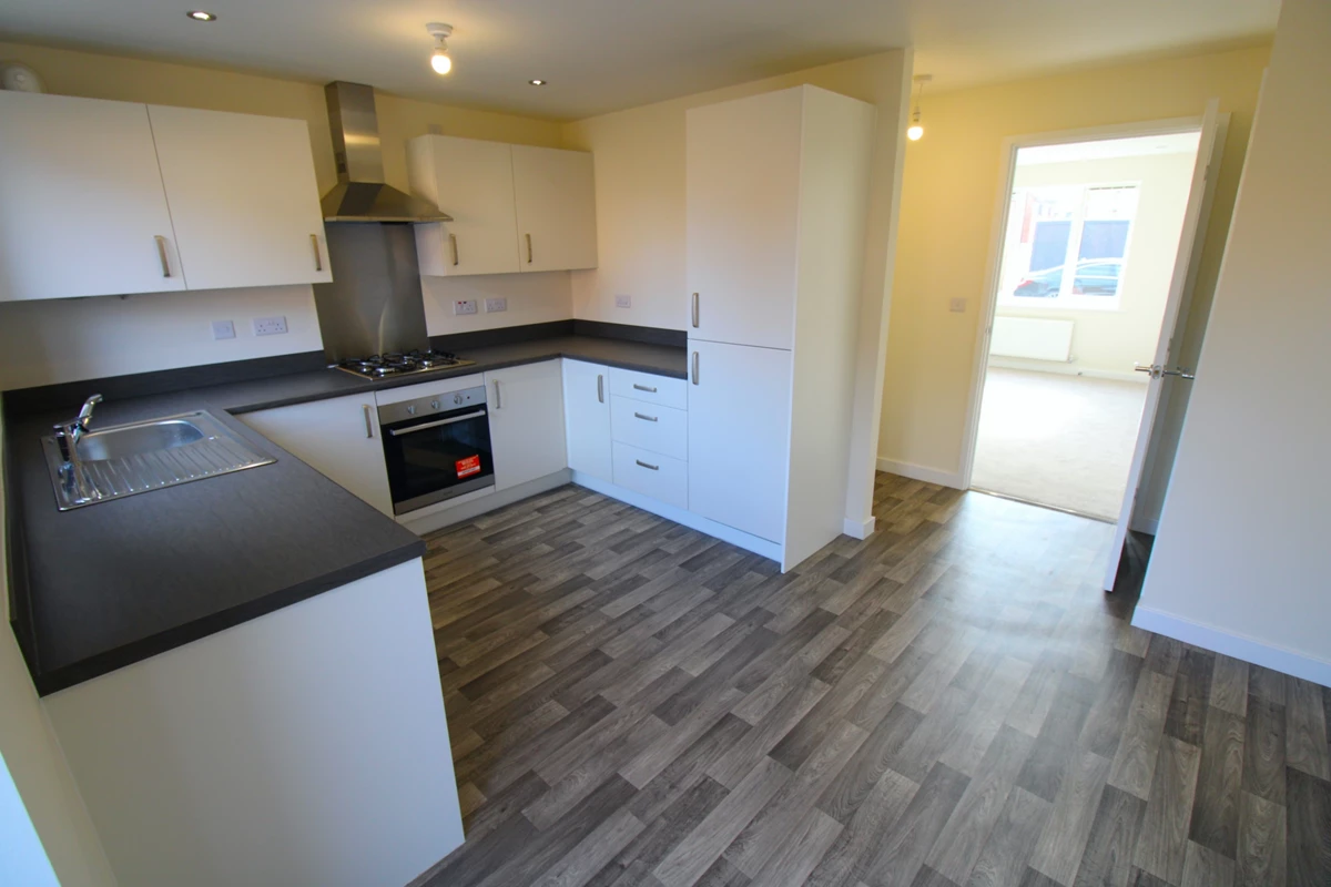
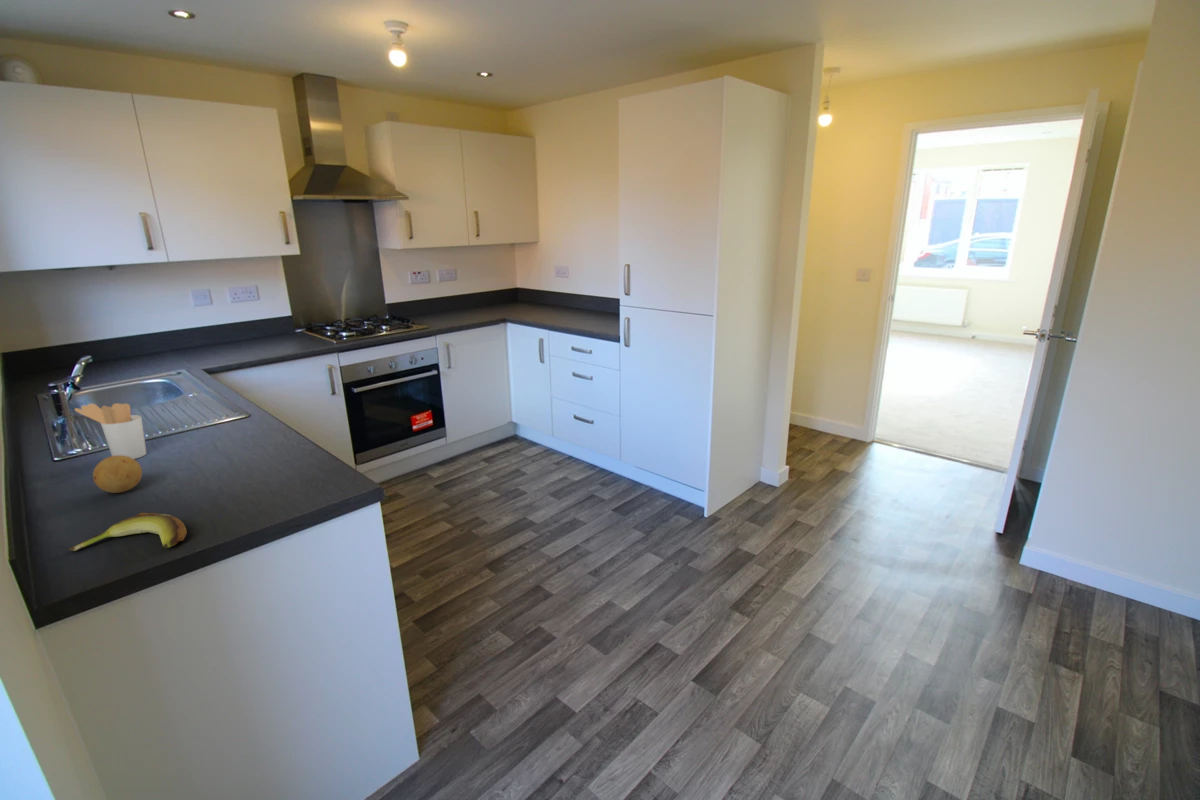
+ fruit (117, 473)
+ utensil holder (113, 429)
+ banana (127, 534)
